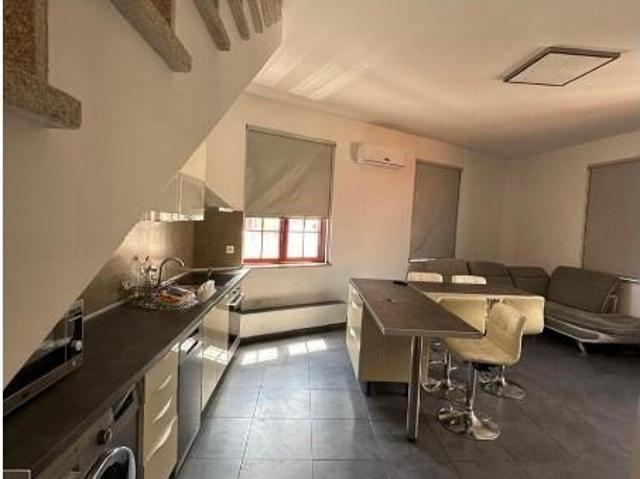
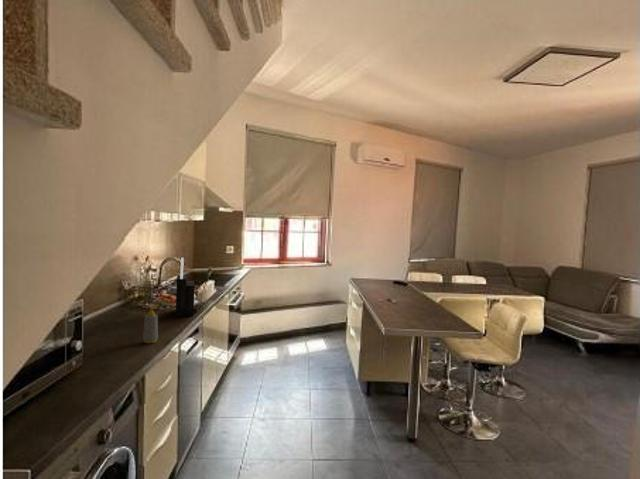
+ knife block (187, 285)
+ soap bottle (151, 323)
